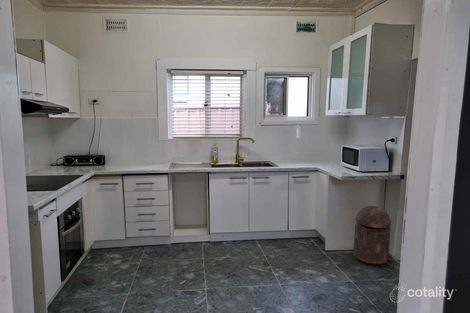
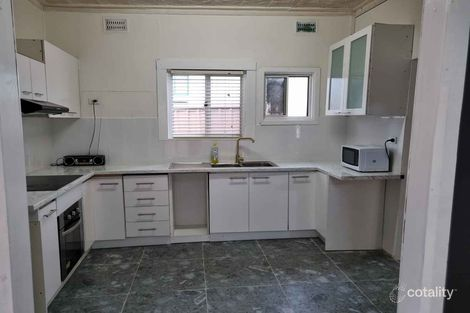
- trash can (372, 232)
